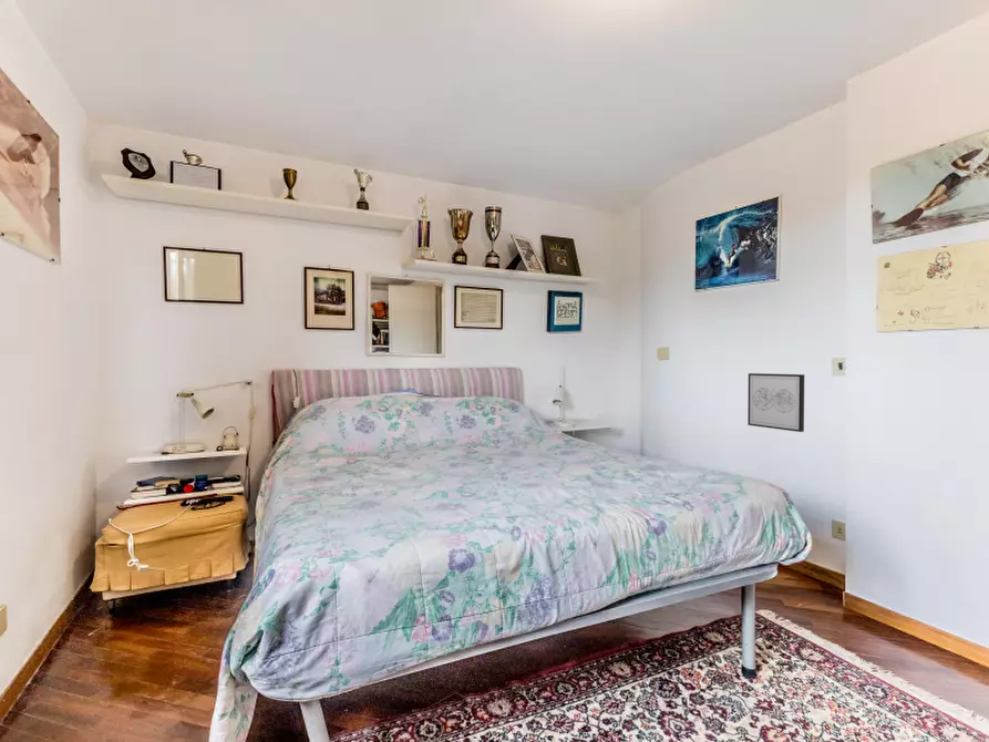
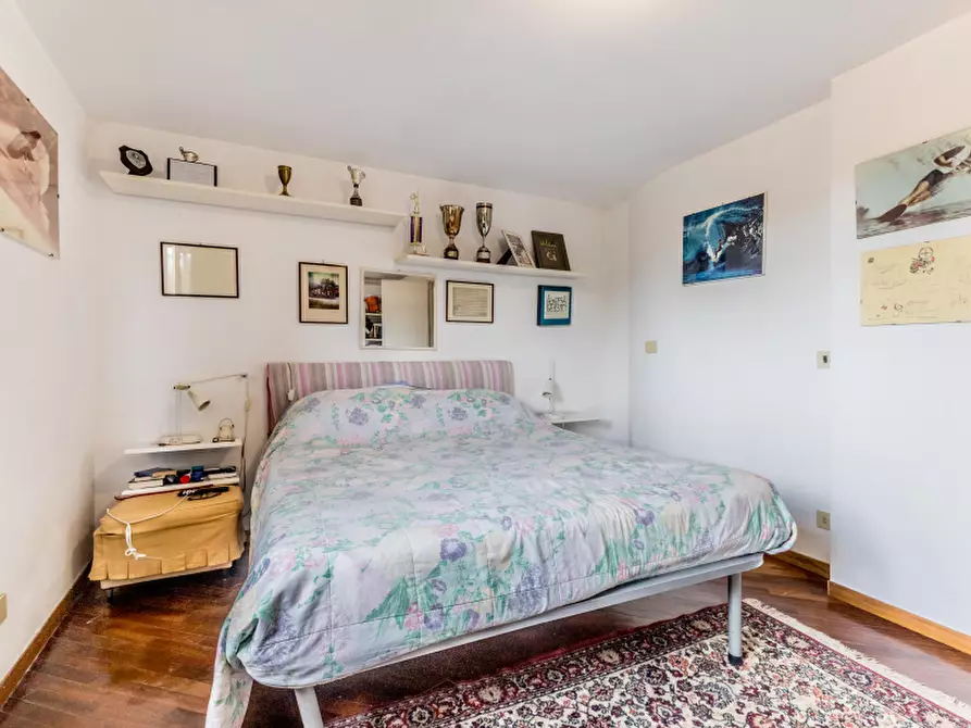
- wall art (774, 401)
